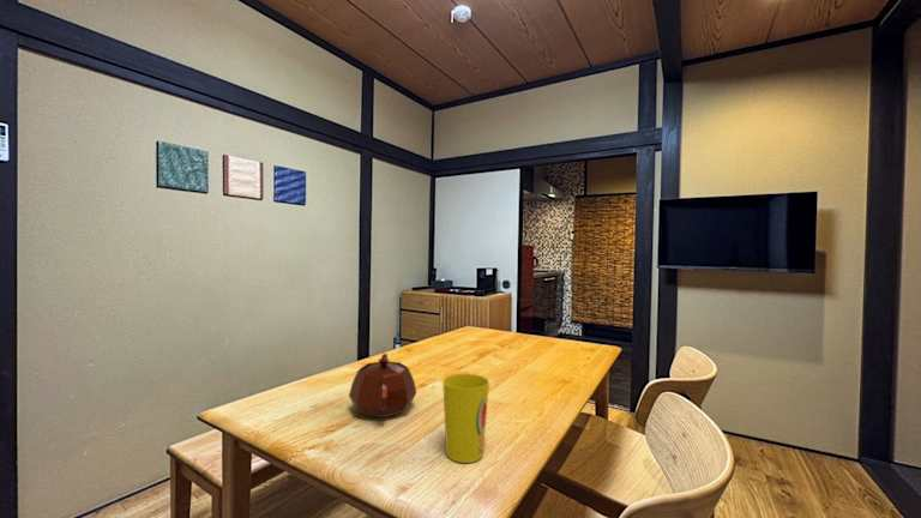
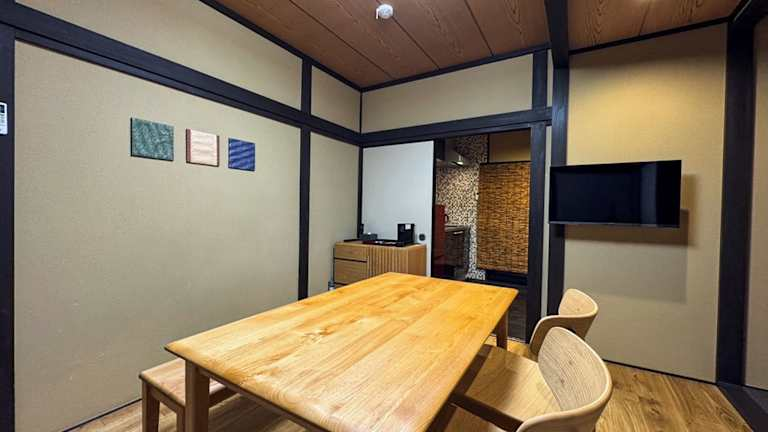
- cup (465, 416)
- teapot (383, 381)
